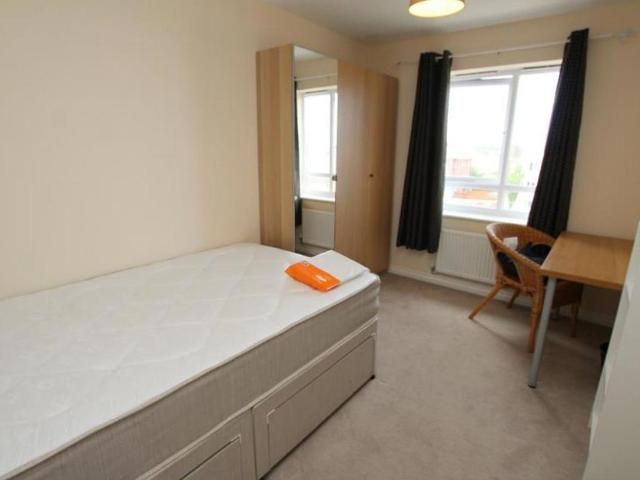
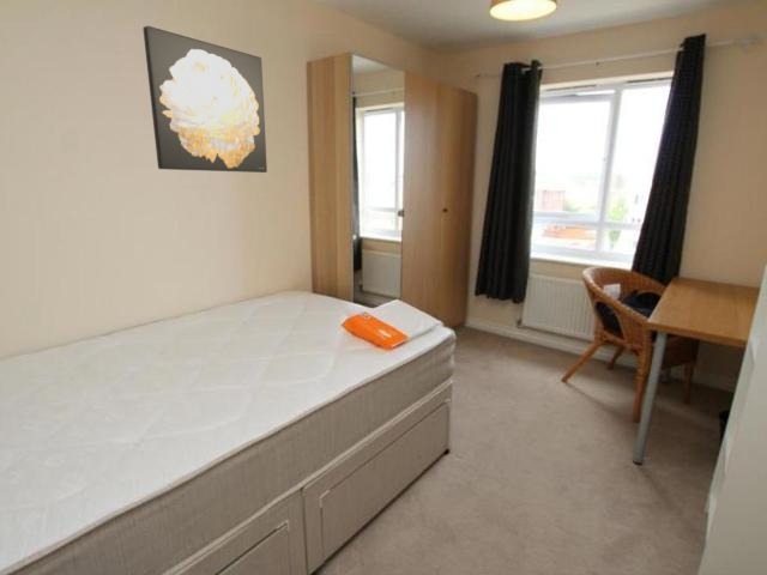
+ wall art (212, 109)
